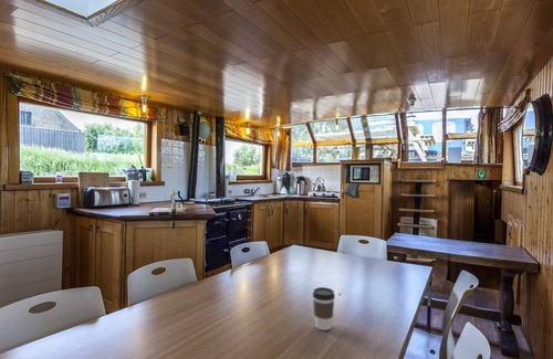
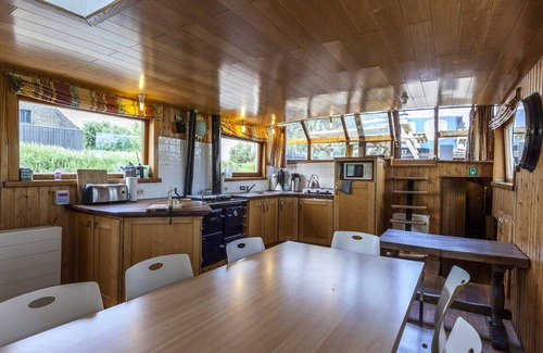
- coffee cup (323, 308)
